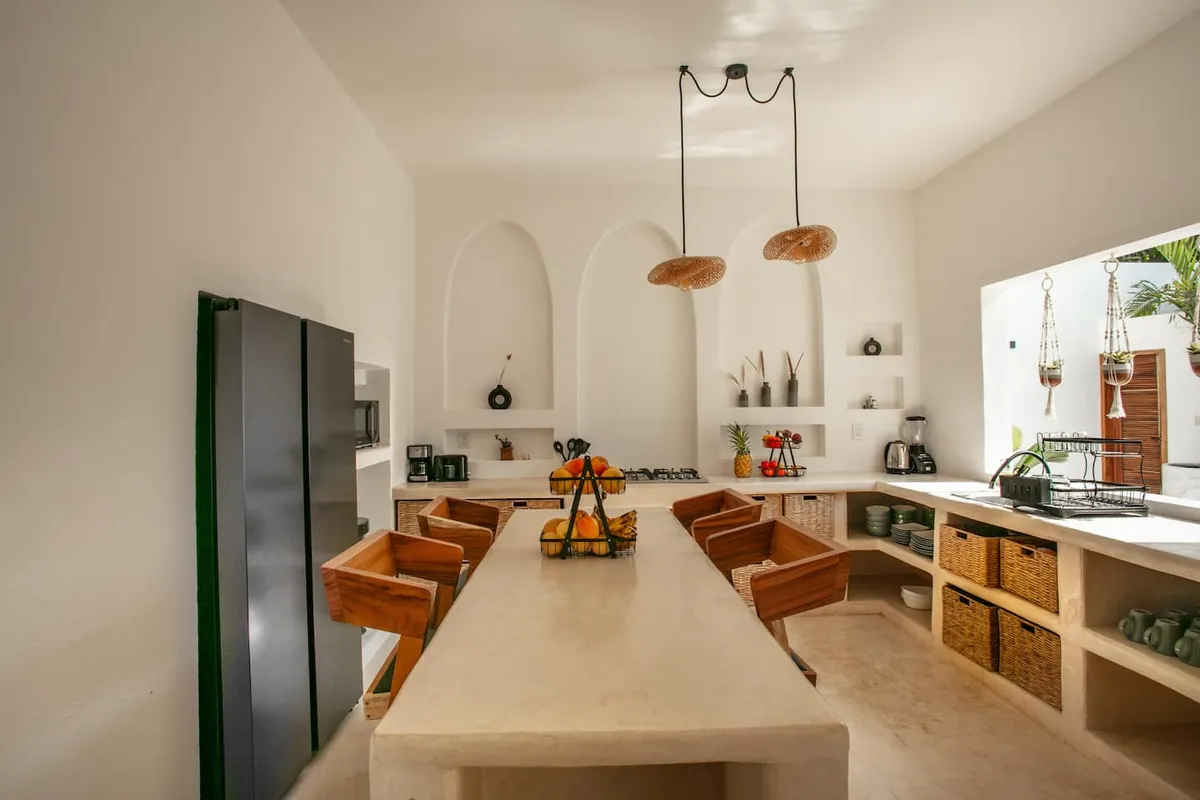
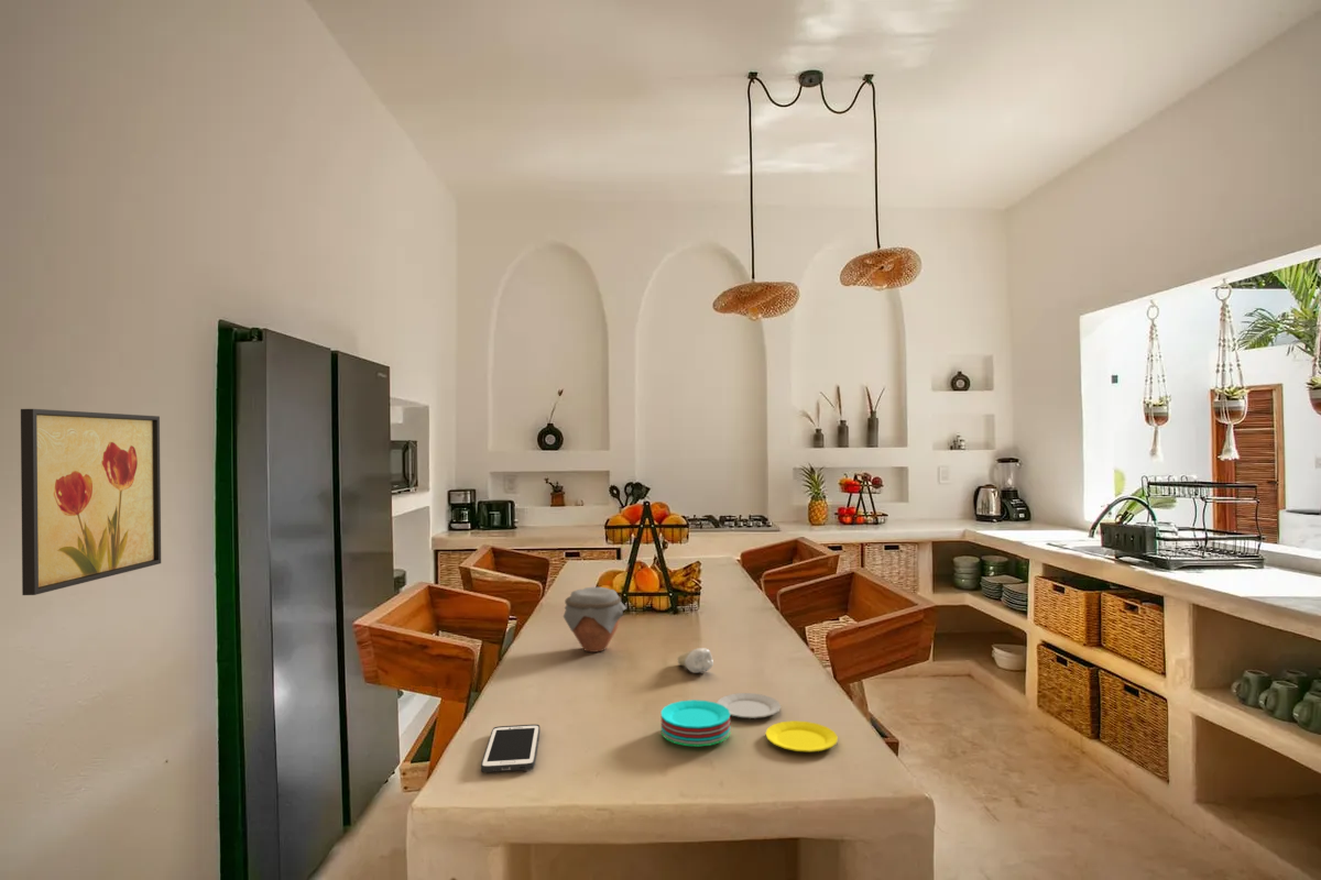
+ plate (745, 712)
+ wall art (95, 495)
+ jar (594, 619)
+ cell phone (512, 747)
+ tooth (692, 657)
